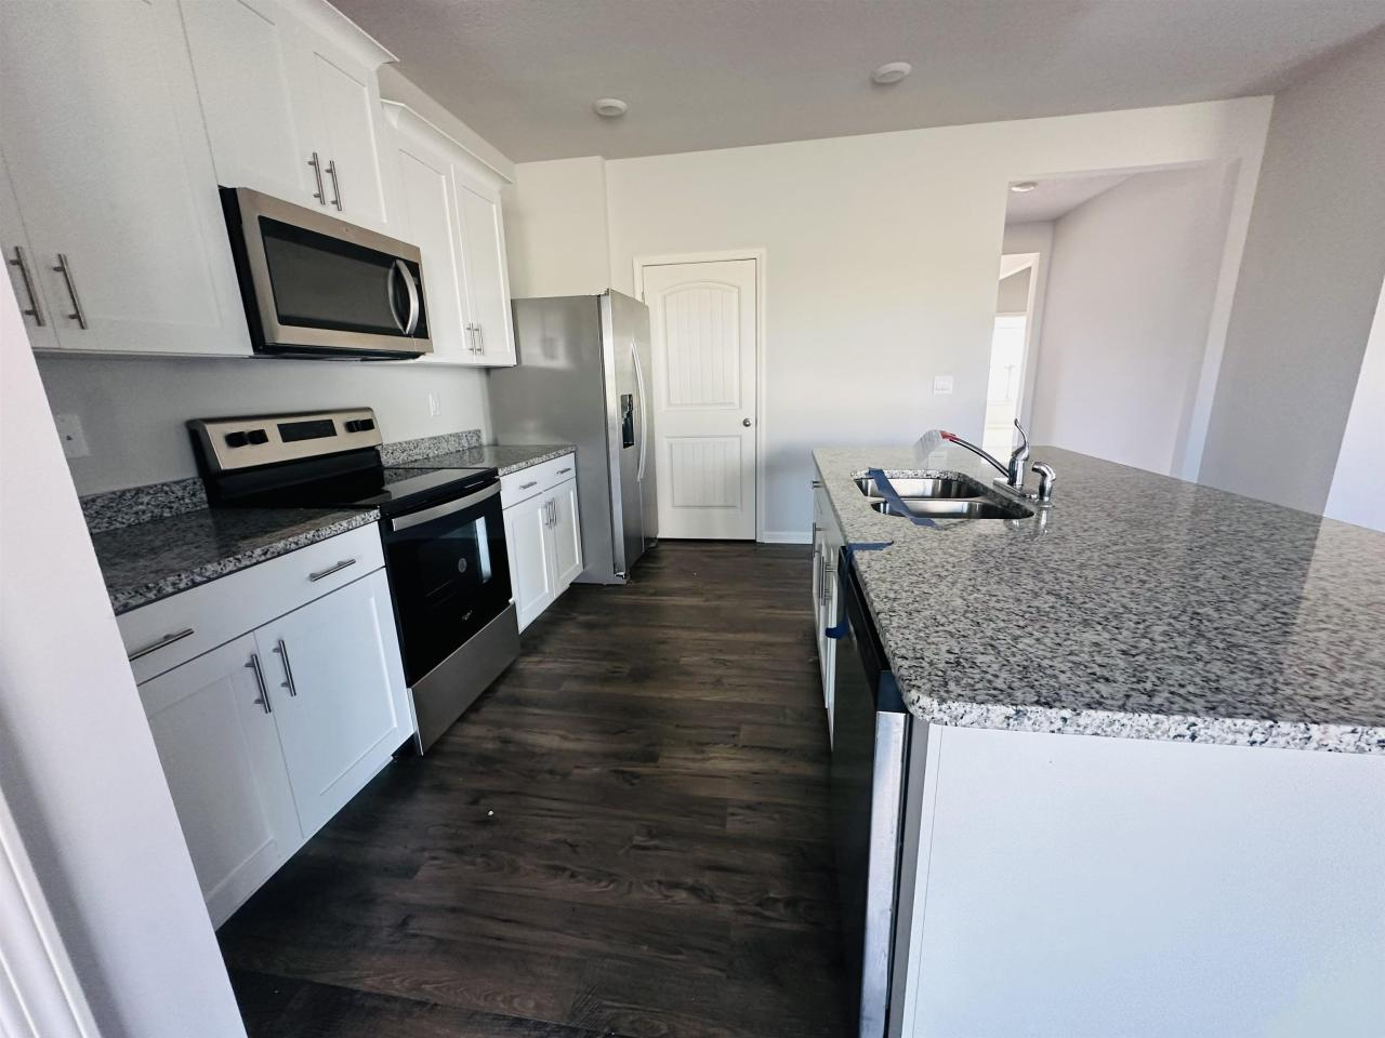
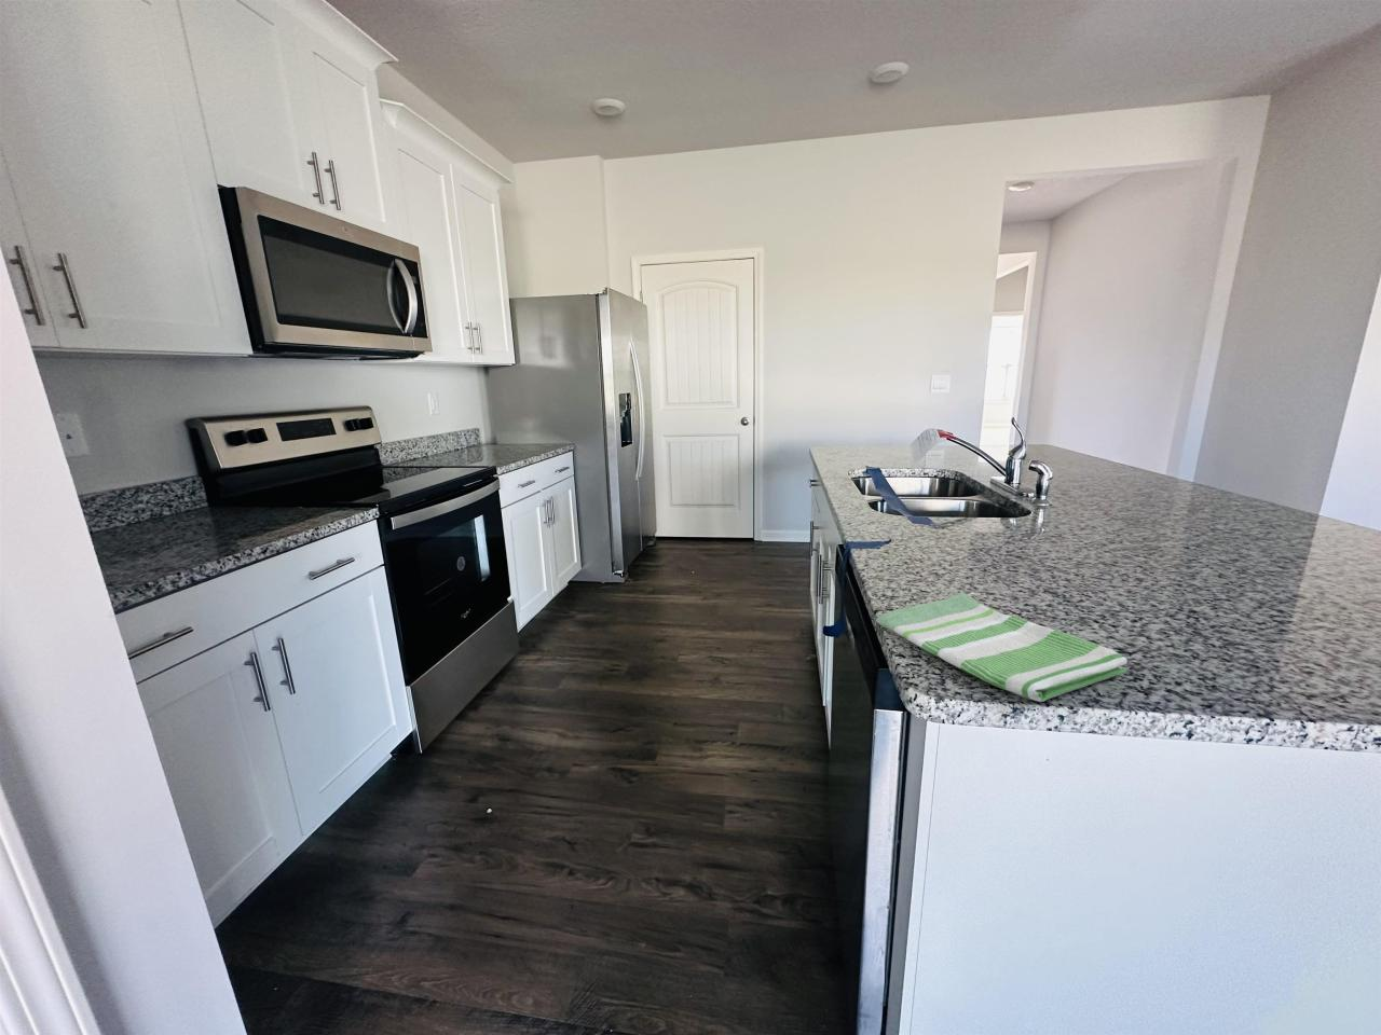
+ dish towel (991, 638)
